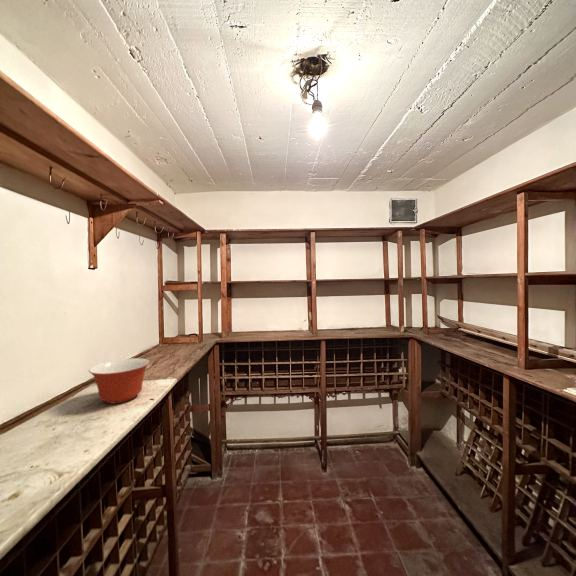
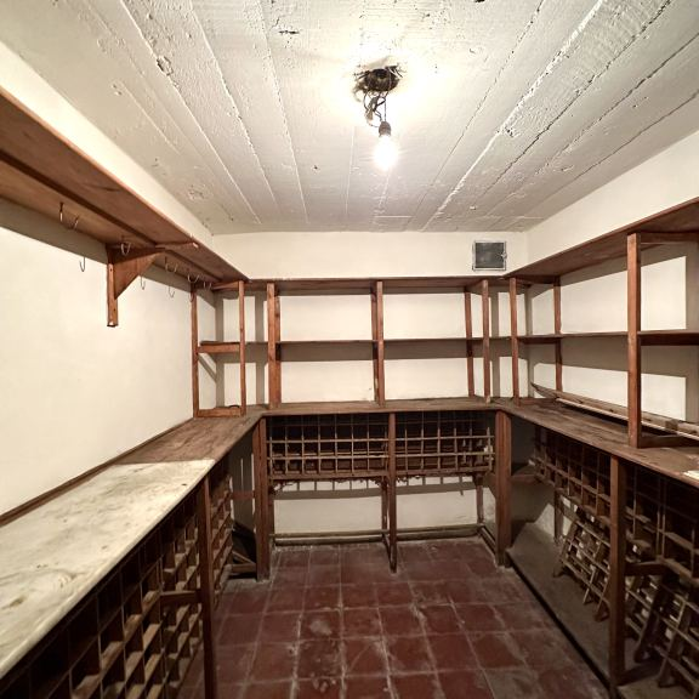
- mixing bowl (121, 381)
